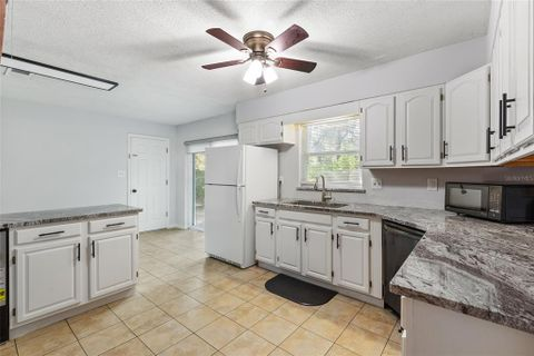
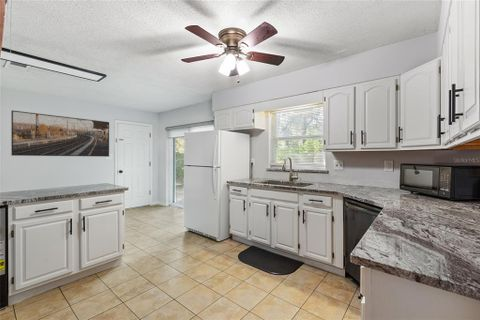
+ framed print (66, 136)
